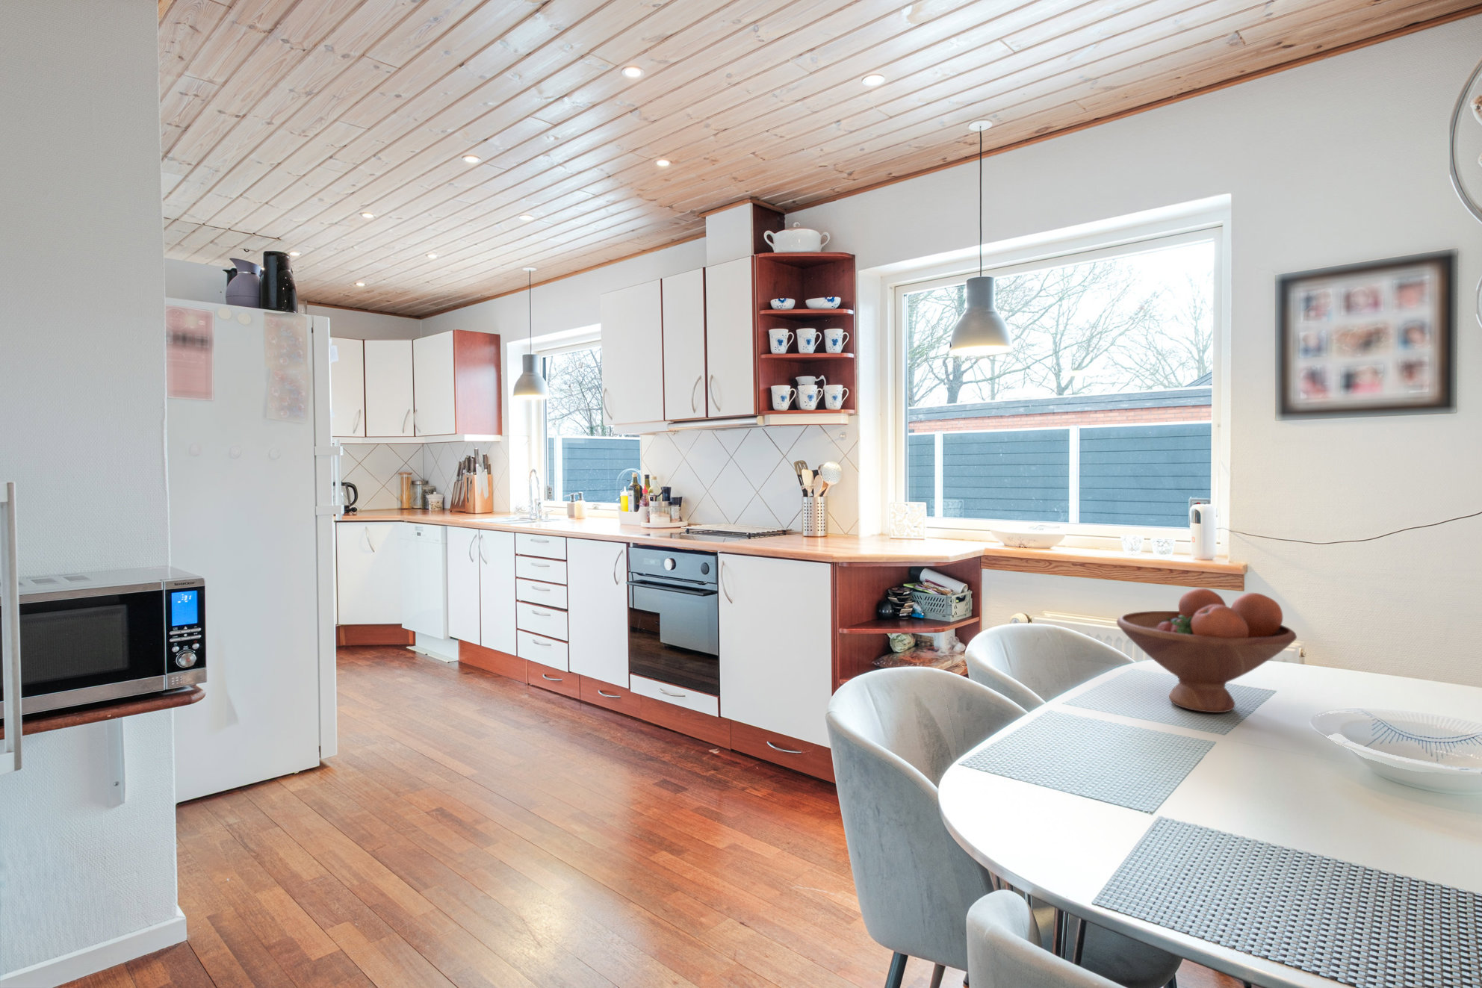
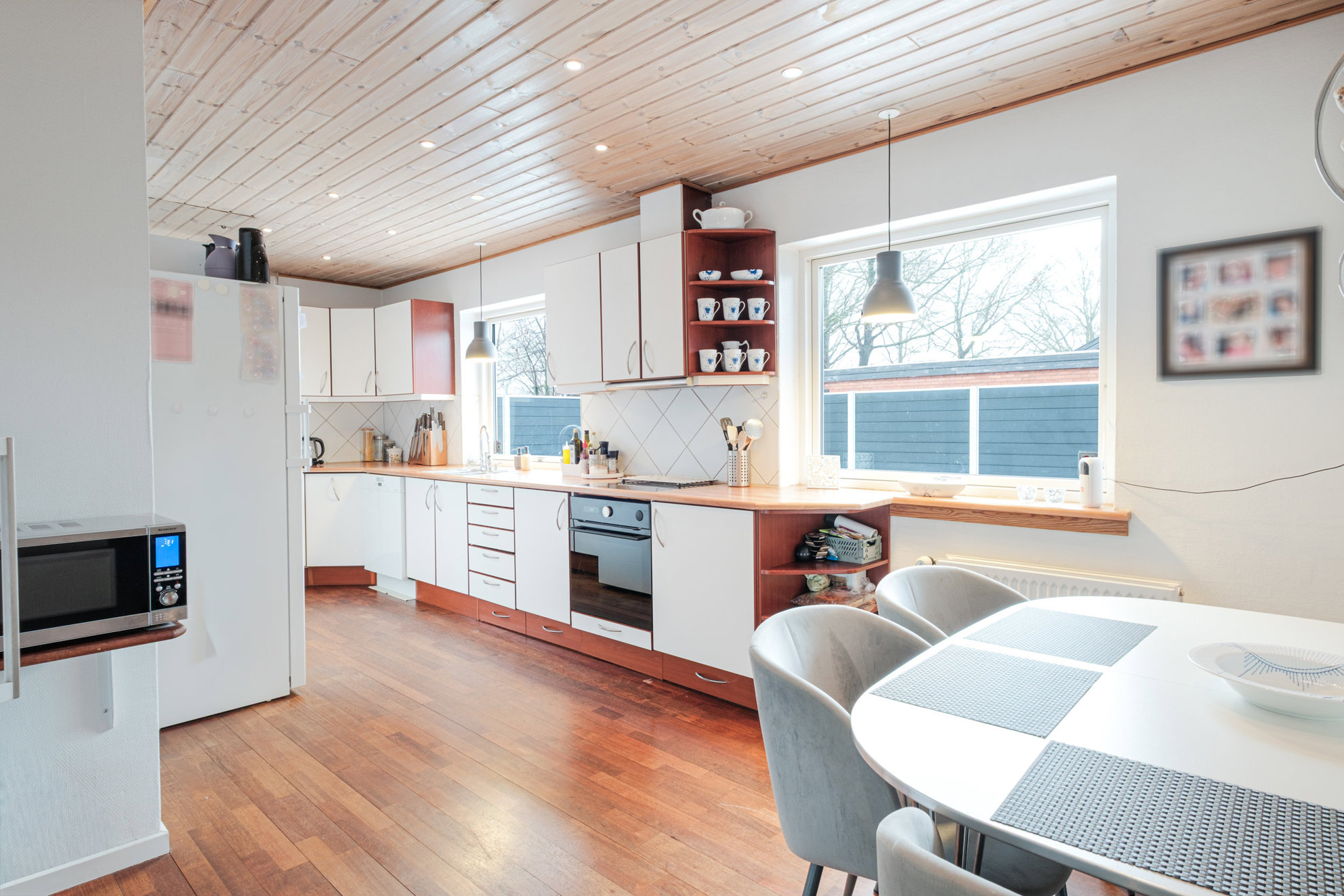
- fruit bowl (1202, 649)
